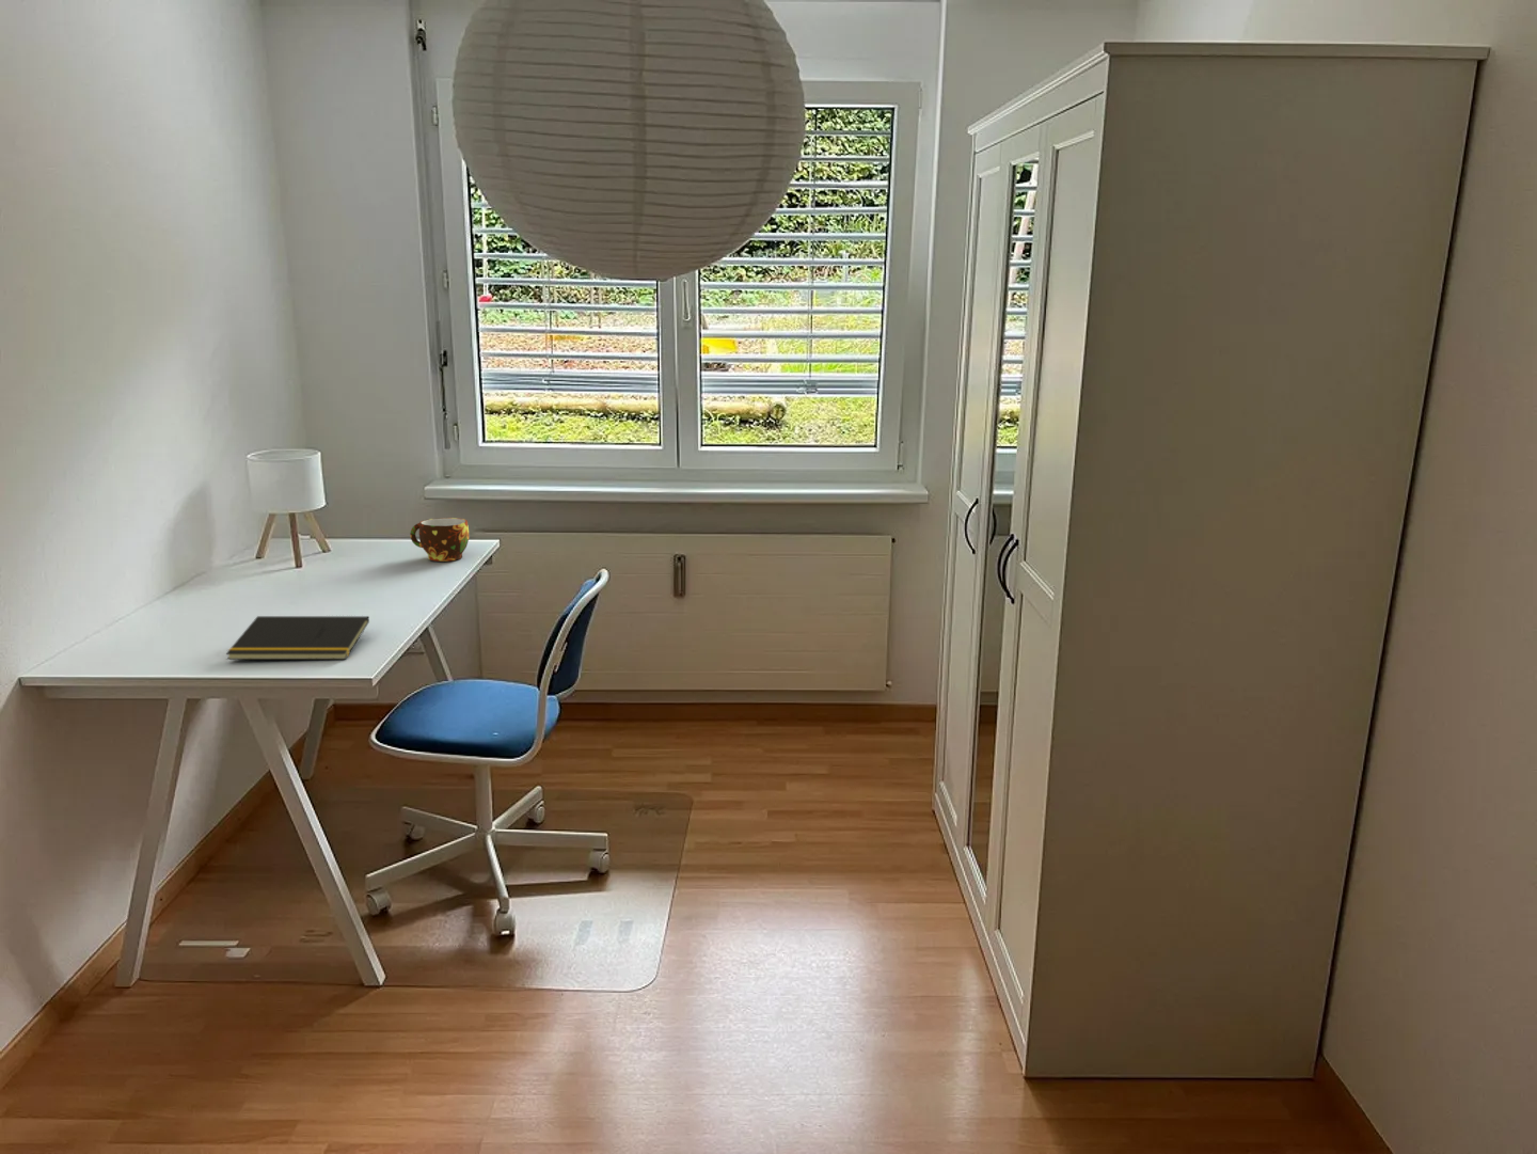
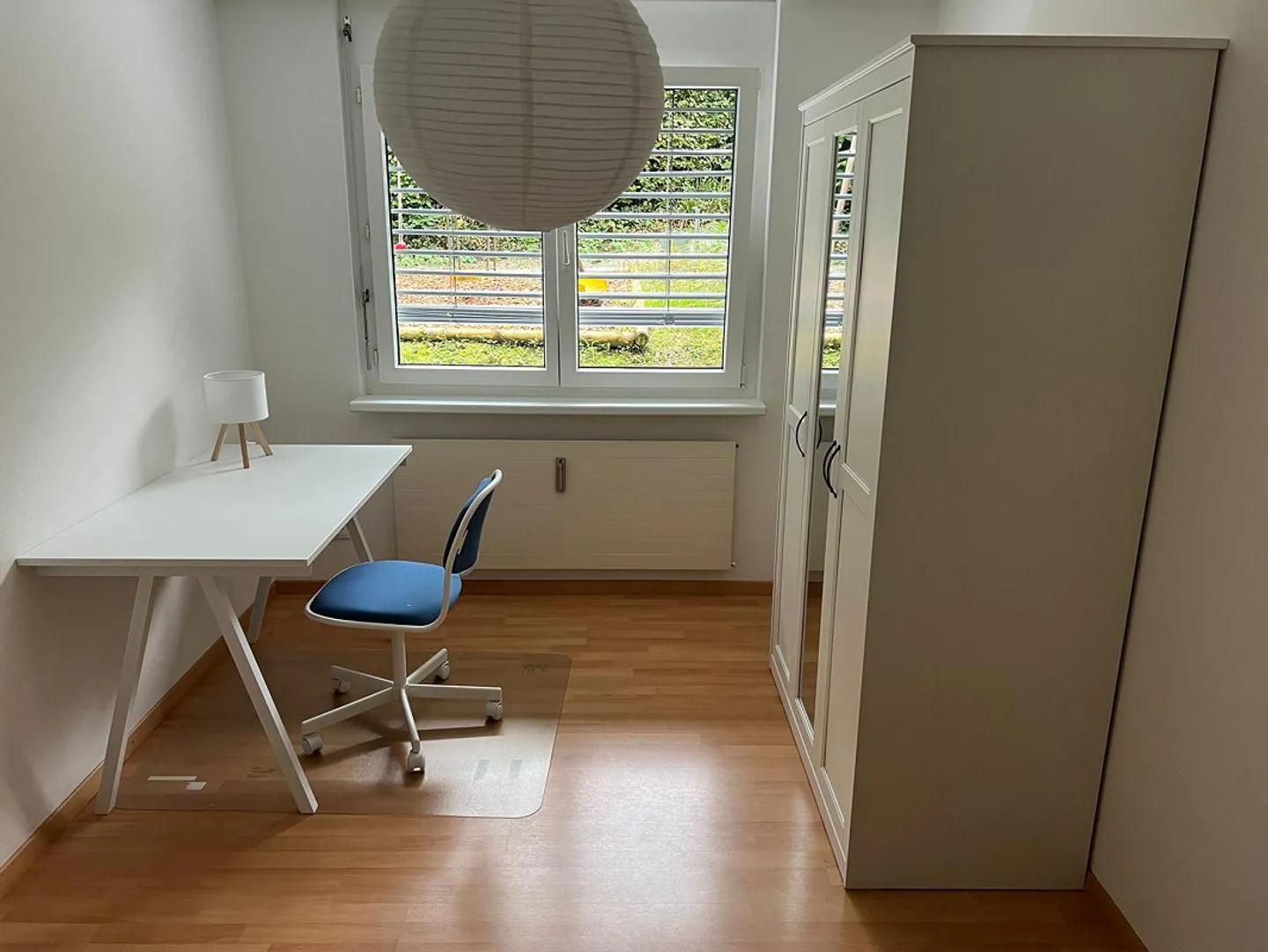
- cup (441, 541)
- notepad (299, 636)
